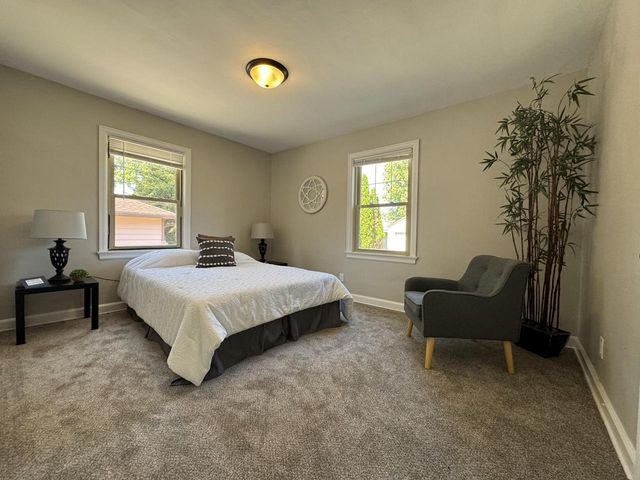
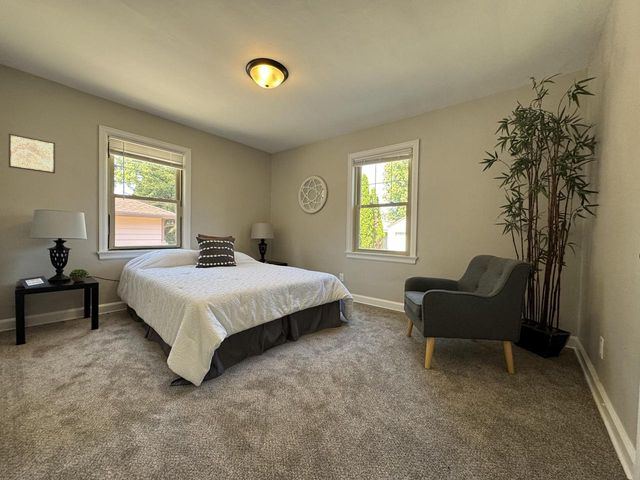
+ wall art (32, 154)
